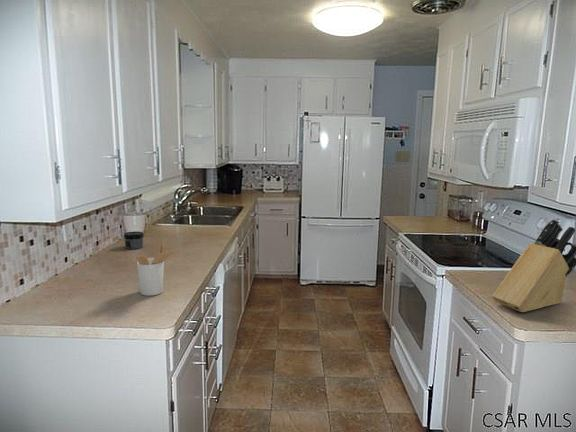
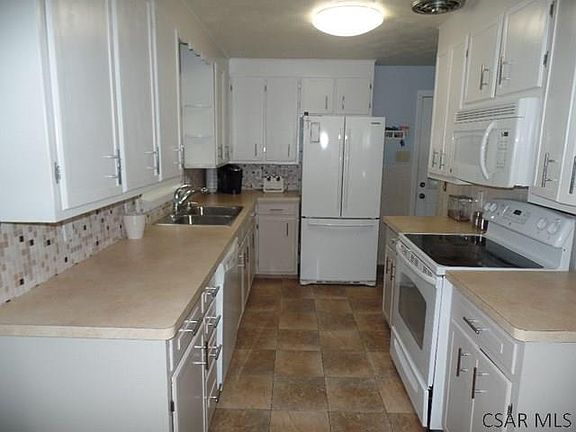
- knife block (539, 262)
- utensil holder (155, 270)
- jar (134, 240)
